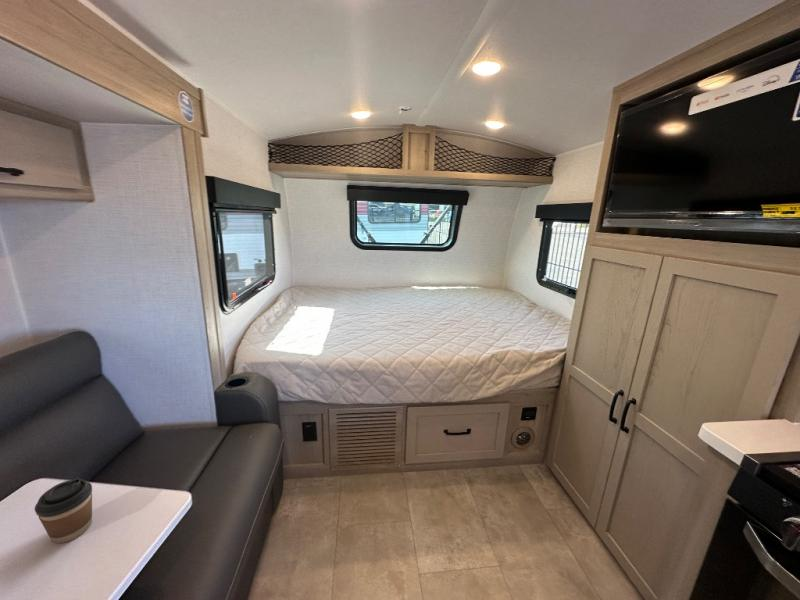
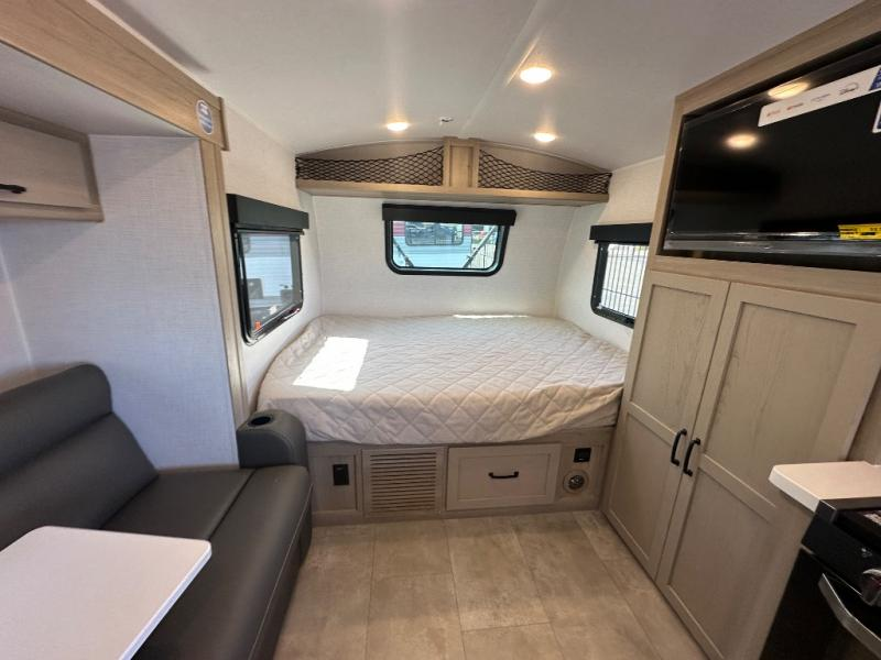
- coffee cup (67, 508)
